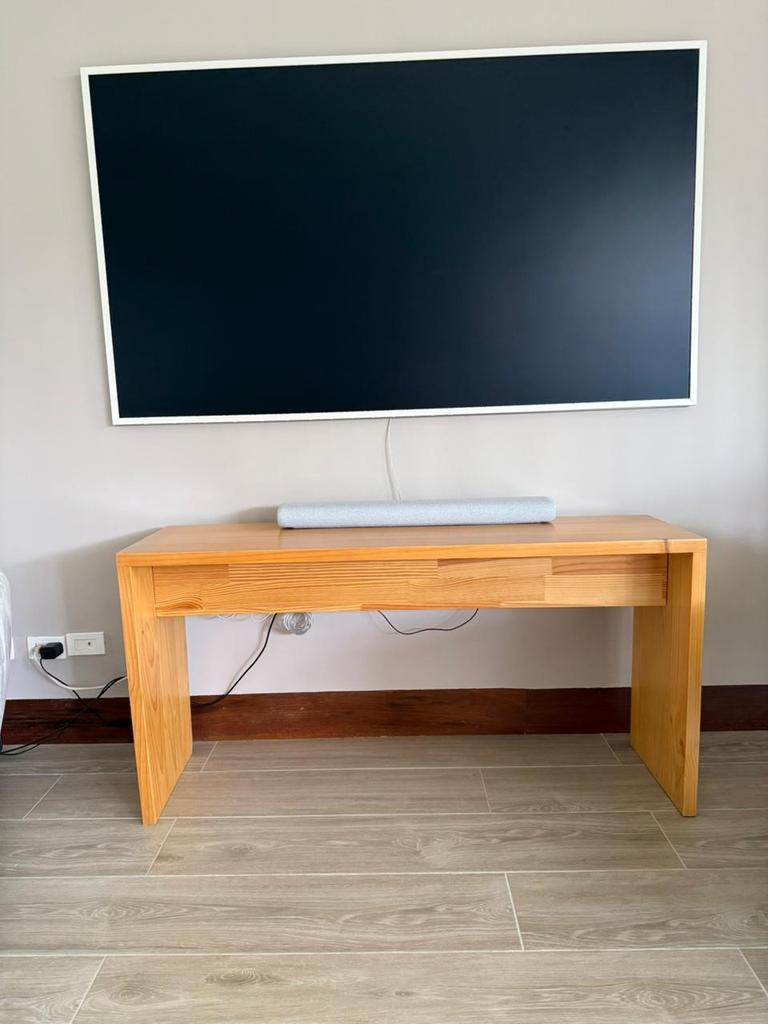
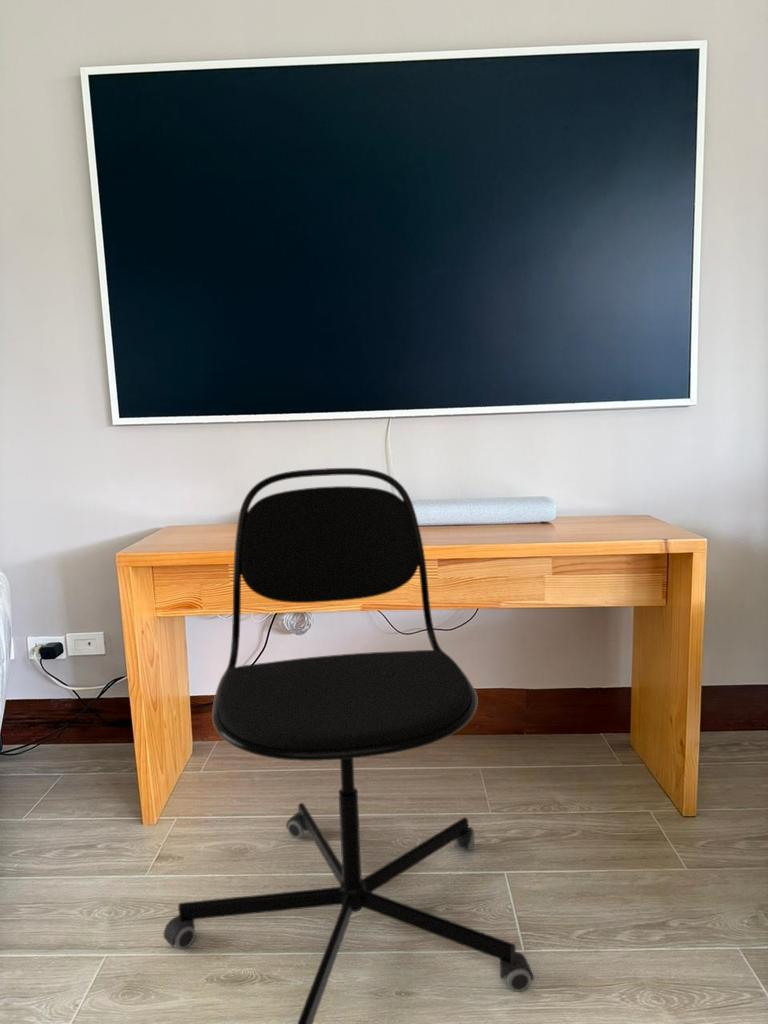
+ office chair (327, 716)
